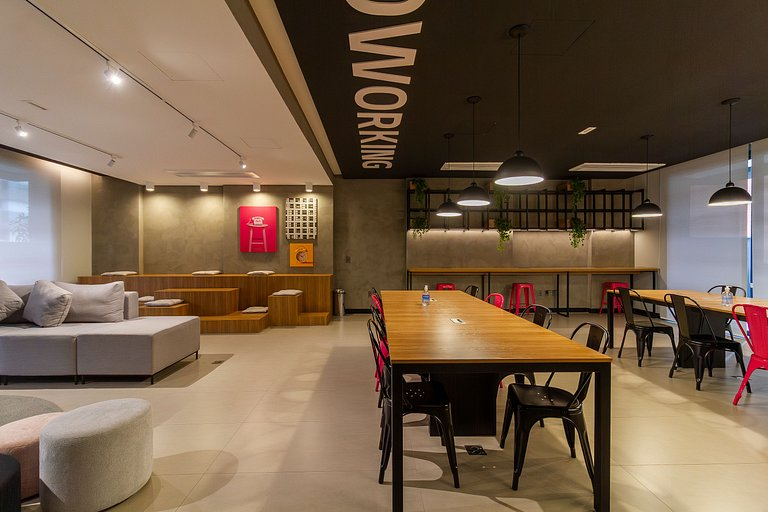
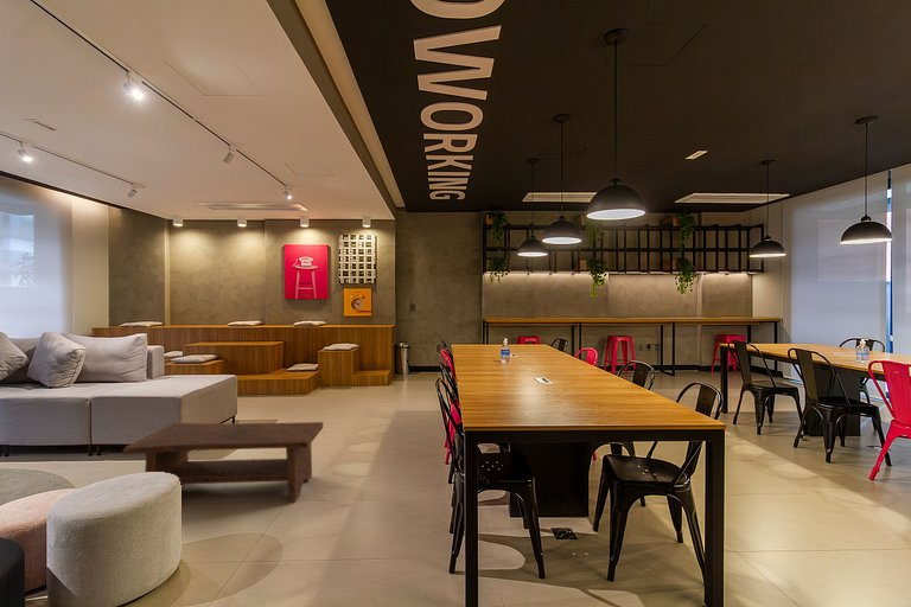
+ coffee table (234, 461)
